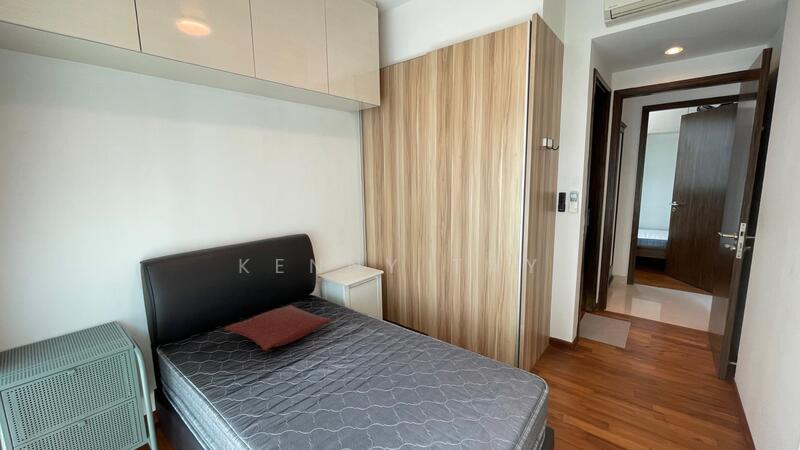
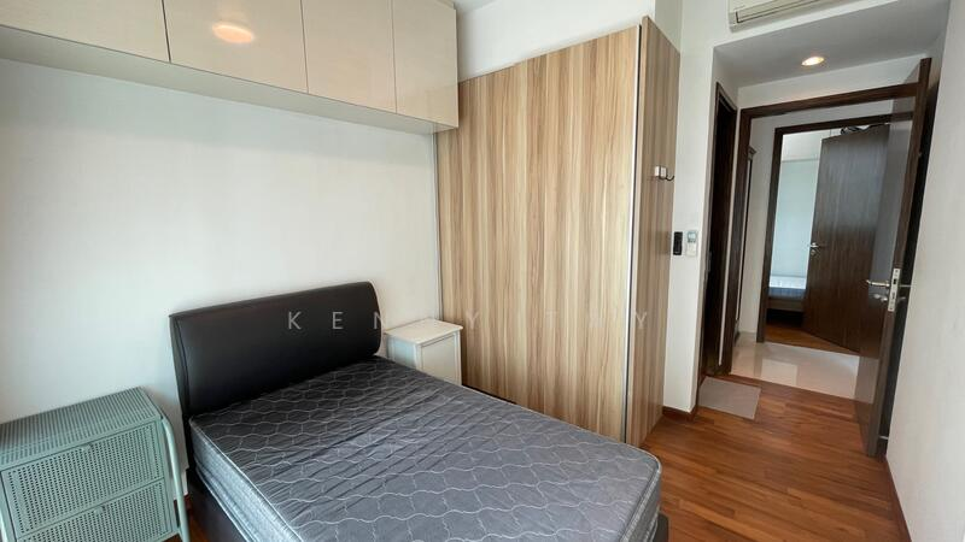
- pillow (279, 325)
